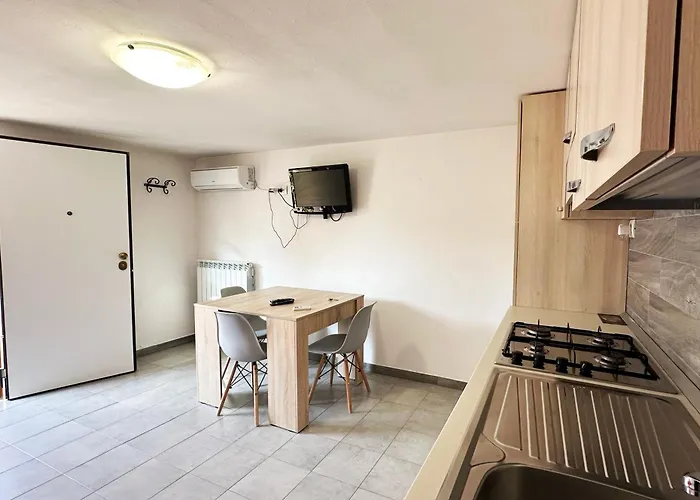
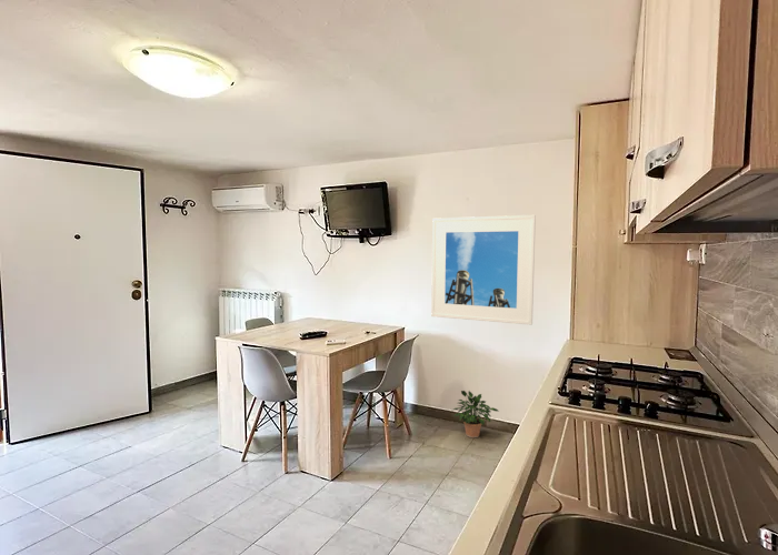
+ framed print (480, 269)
+ potted plant (476, 413)
